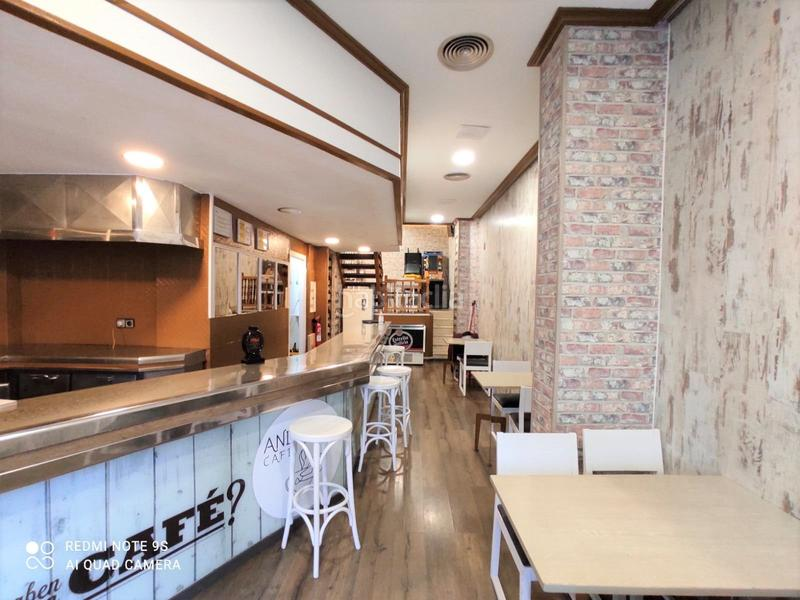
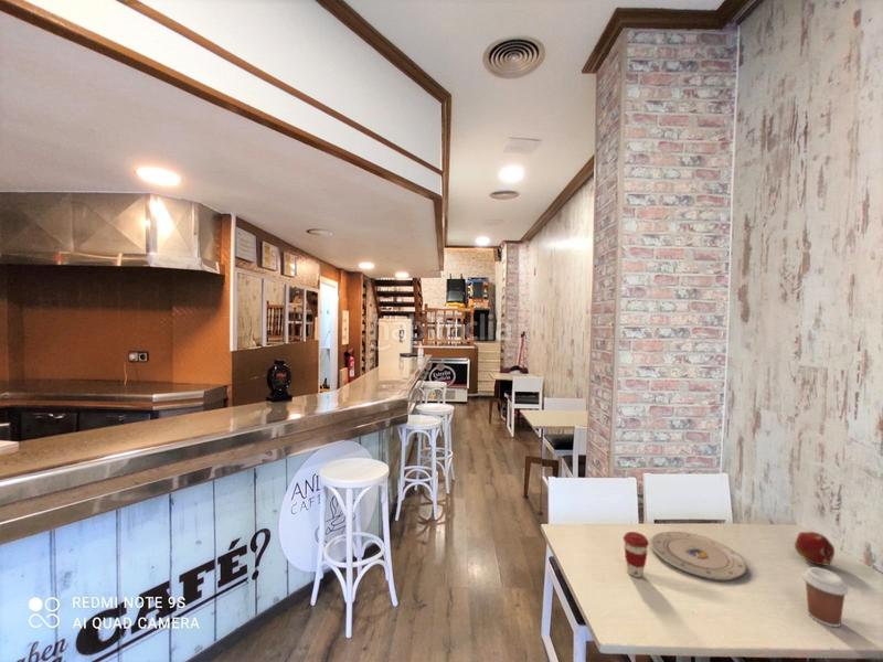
+ coffee cup (635, 554)
+ coffee cup (825, 596)
+ plate (695, 554)
+ fruit (812, 546)
